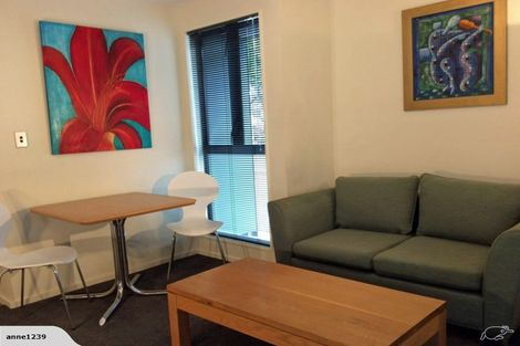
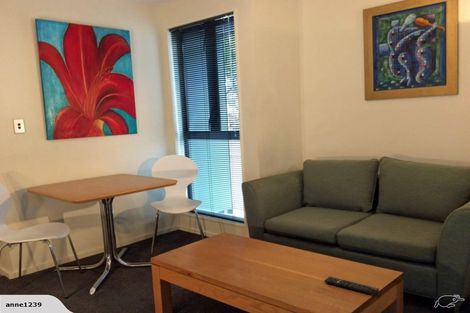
+ remote control (351, 286)
